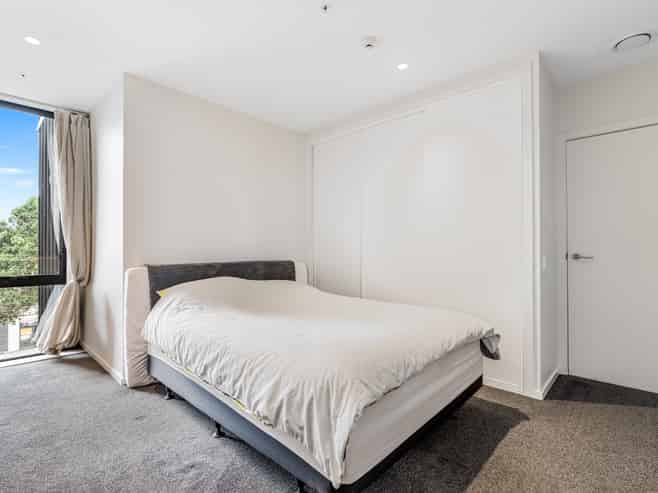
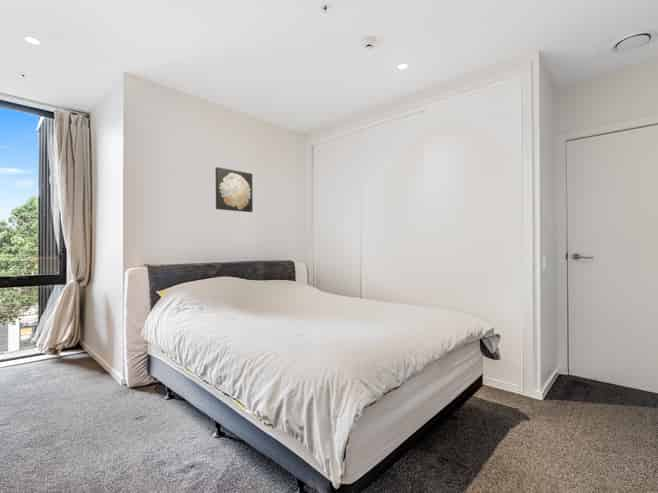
+ wall art (234, 190)
